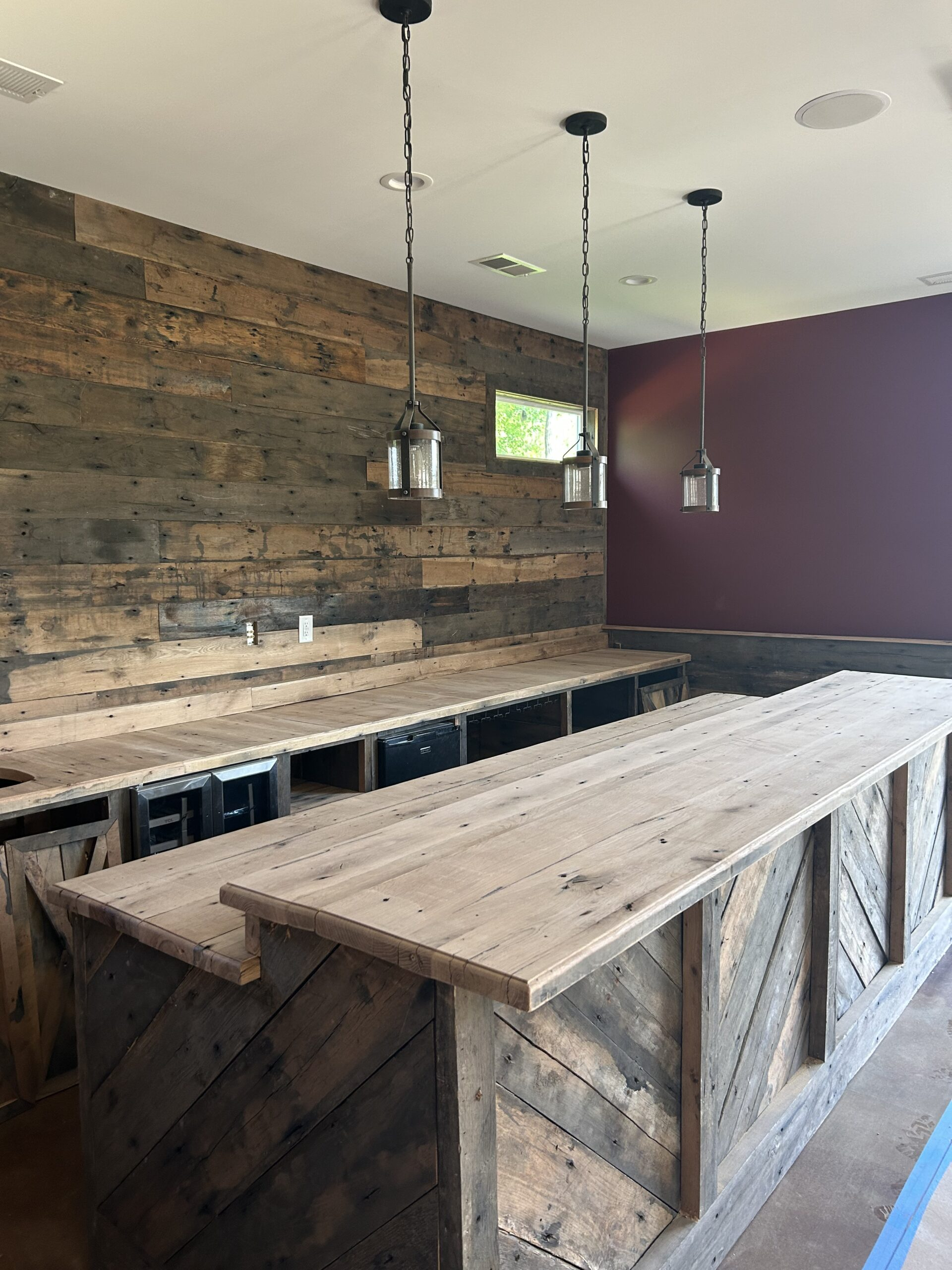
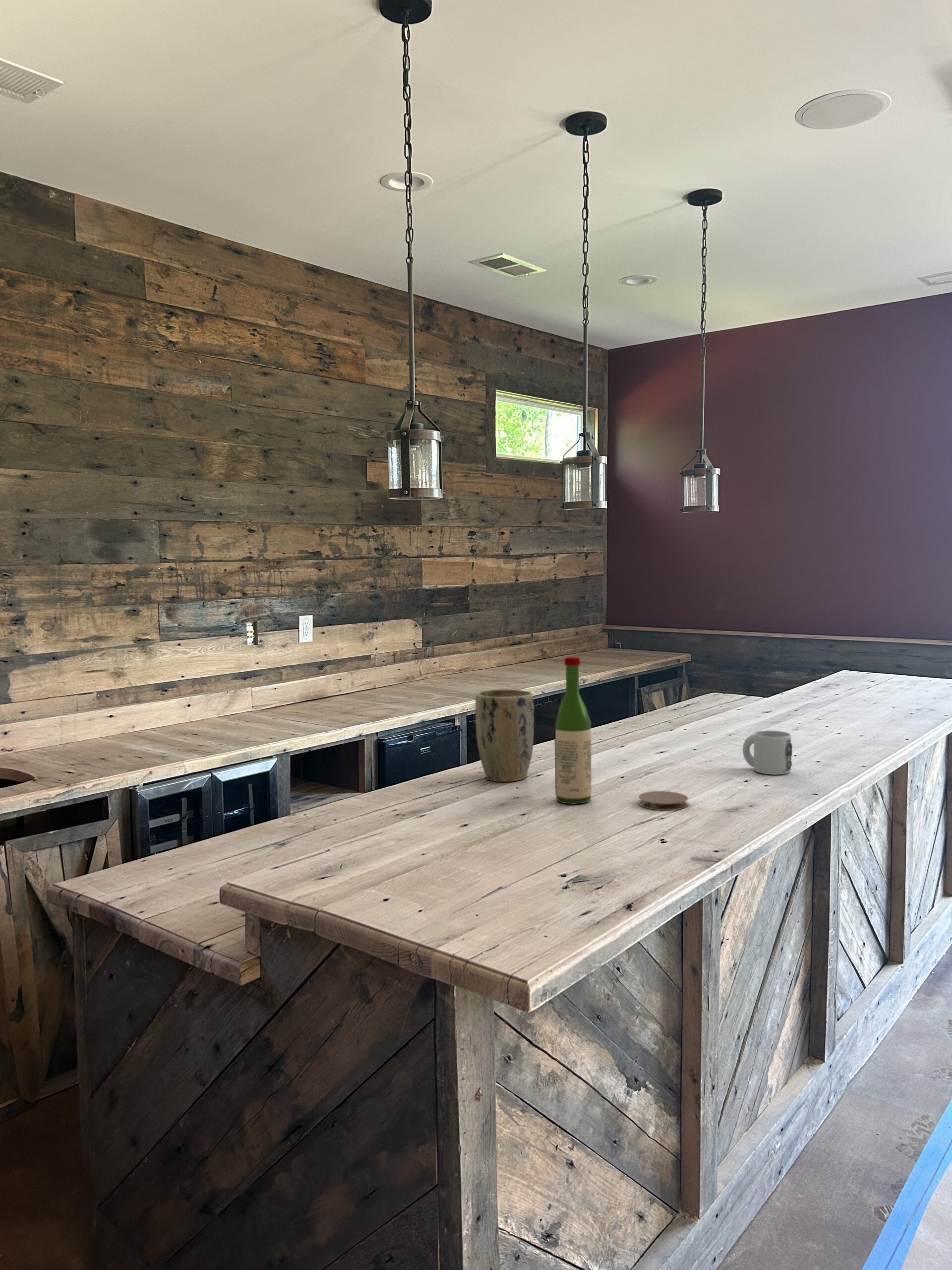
+ mug (766, 751)
+ coaster (663, 800)
+ plant pot (505, 735)
+ wine bottle (573, 729)
